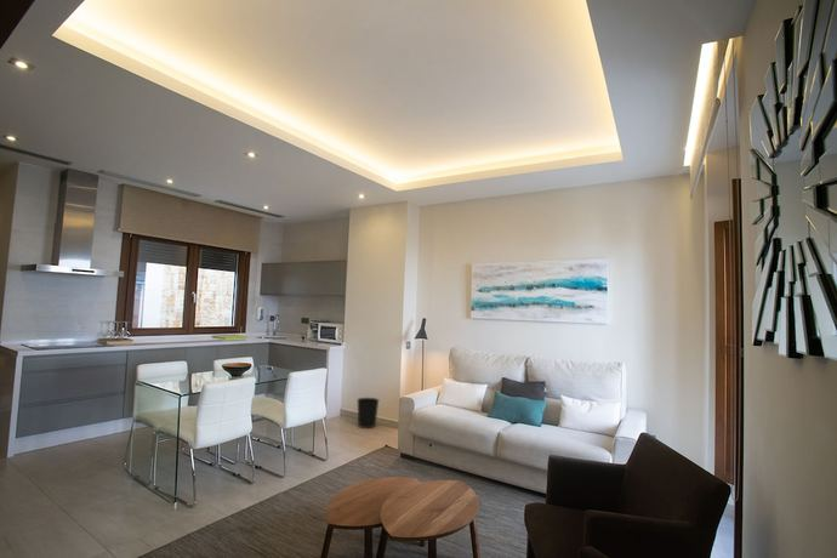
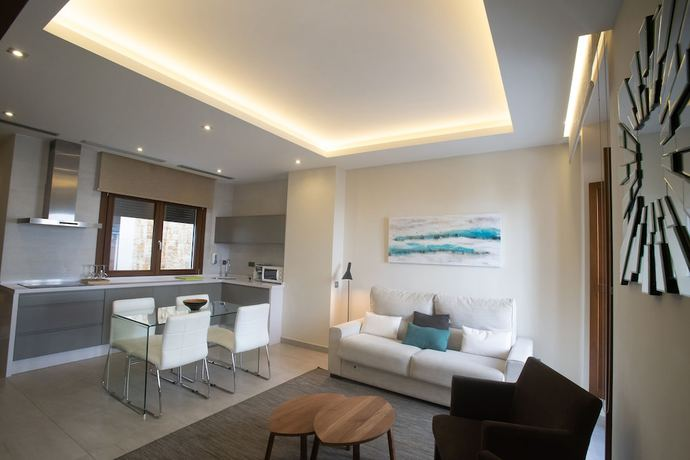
- wastebasket (366, 412)
